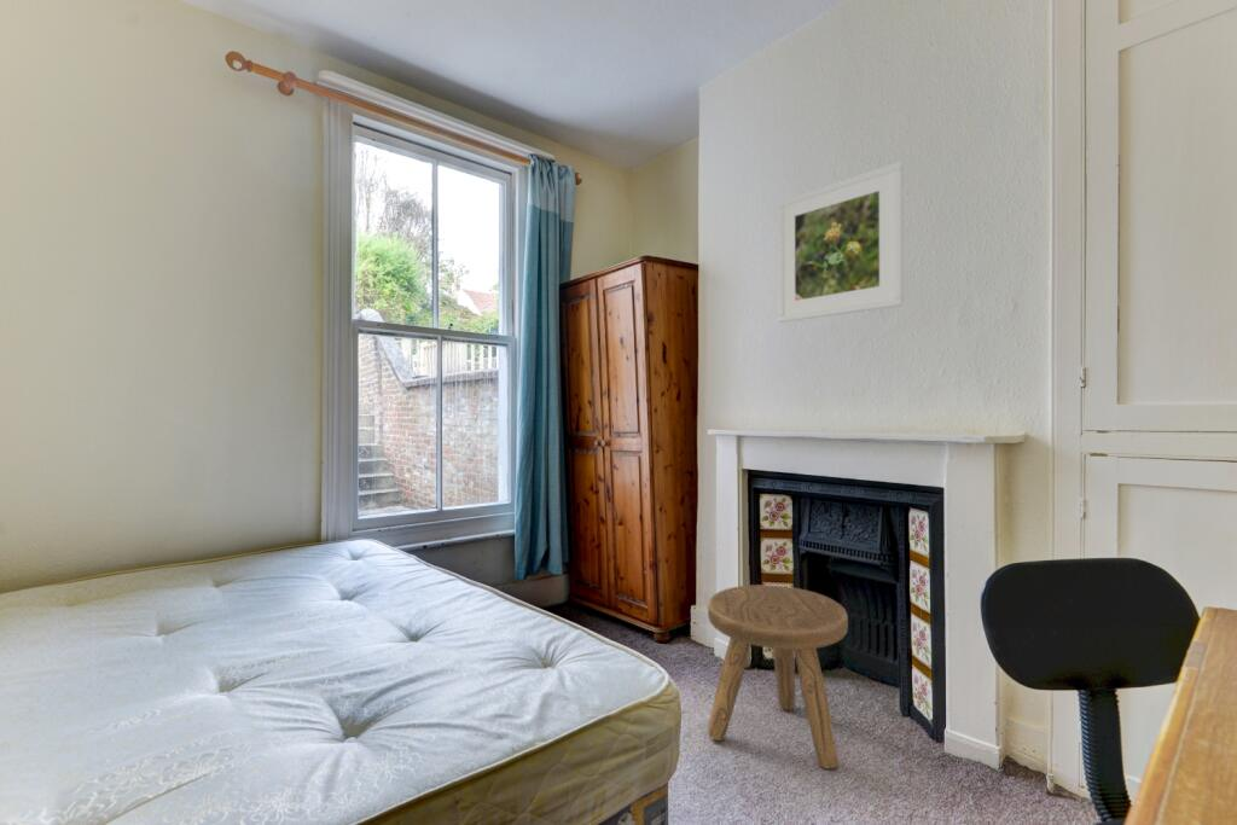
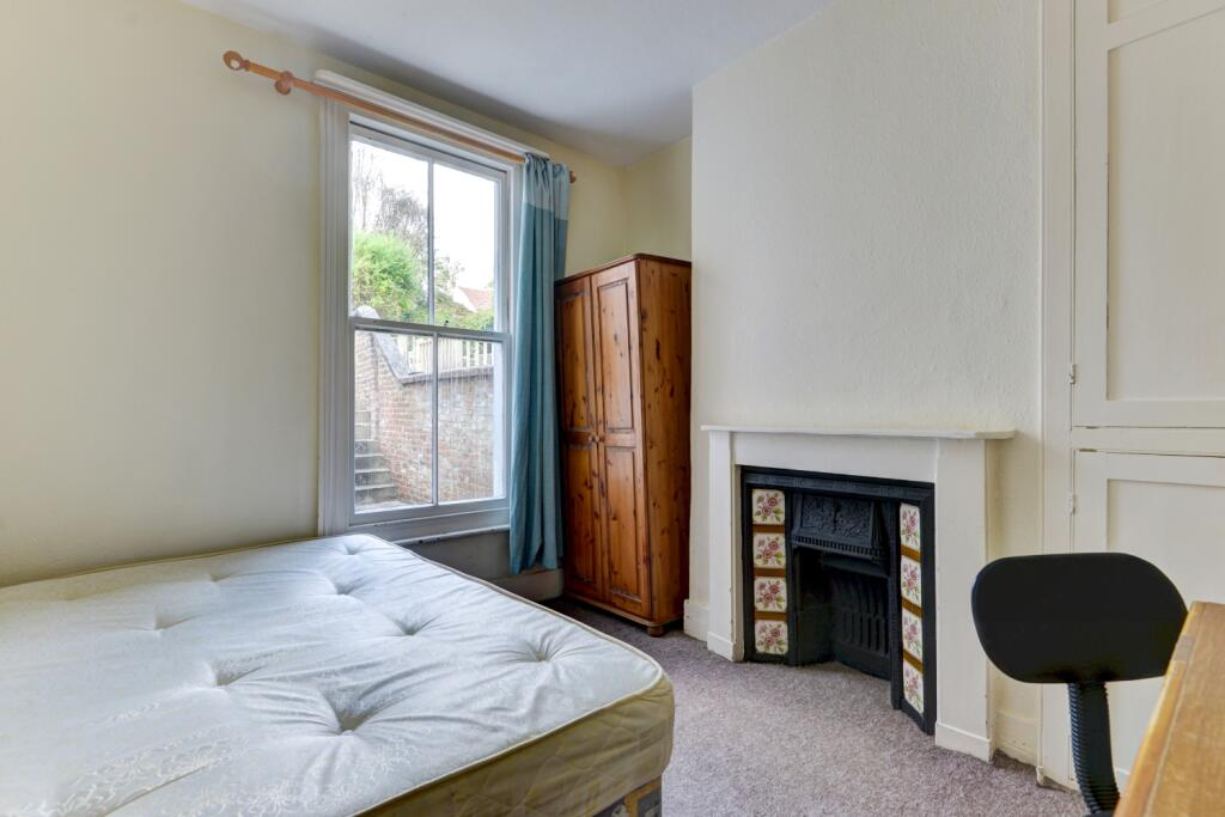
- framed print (835, 249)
- stool (776, 669)
